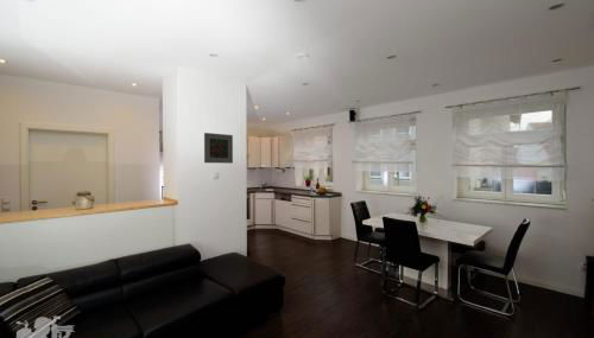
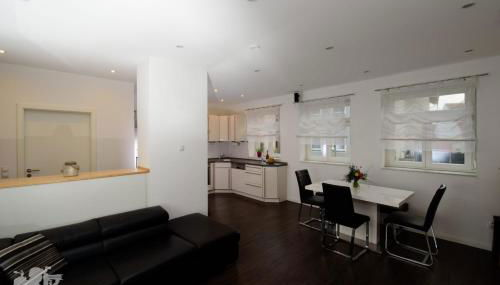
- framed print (219, 148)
